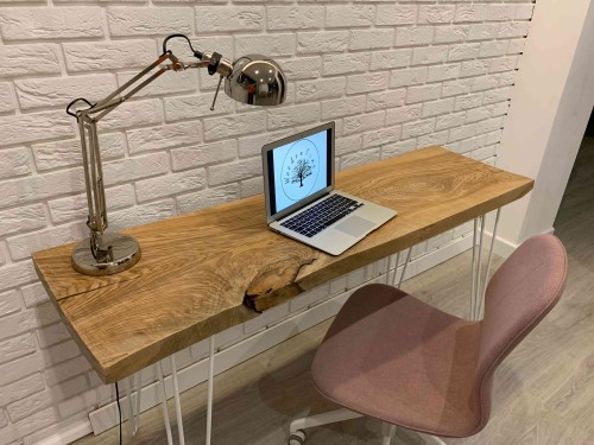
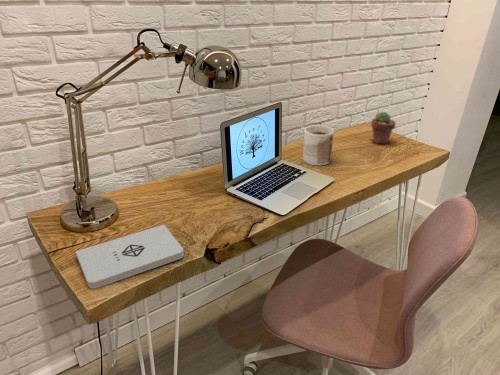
+ notepad (130, 254)
+ potted succulent (382, 126)
+ mug (319, 144)
